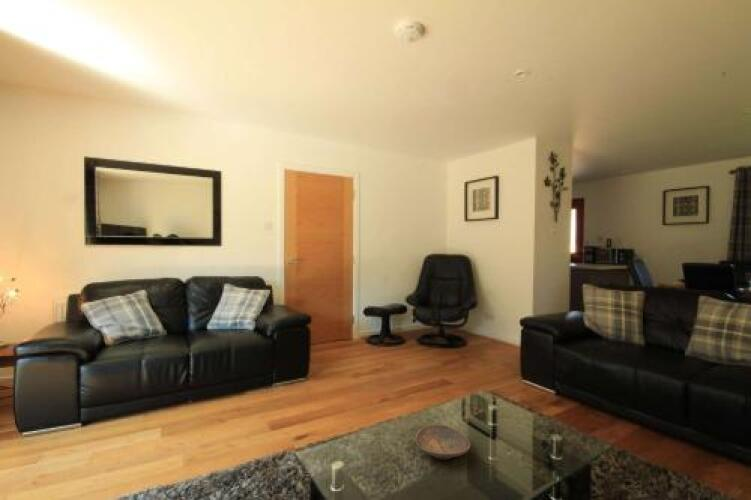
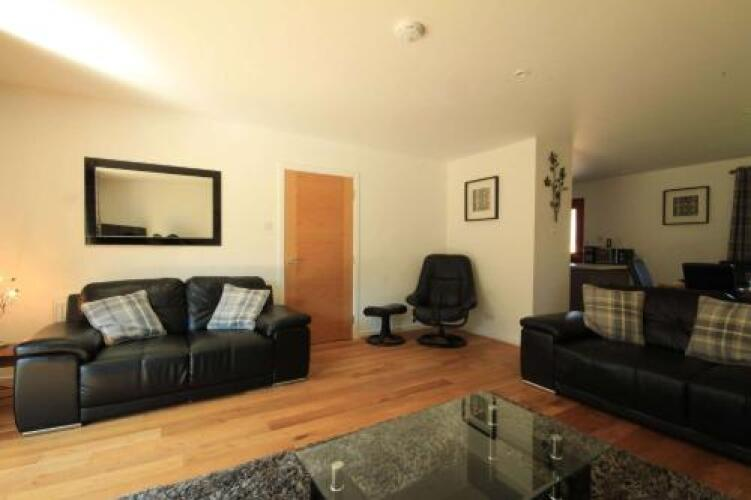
- decorative bowl (442, 445)
